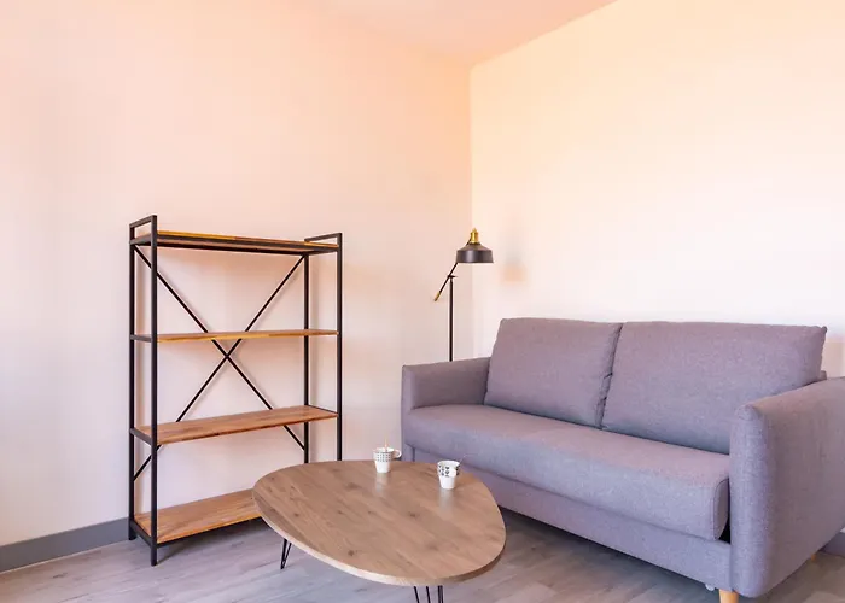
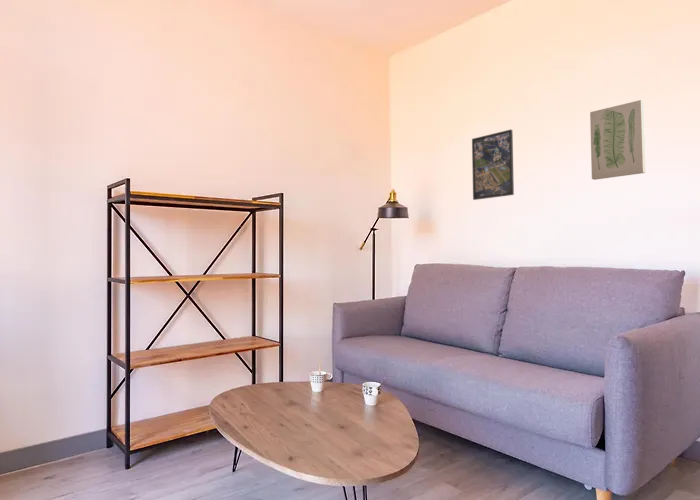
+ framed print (492, 165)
+ wall art (616, 141)
